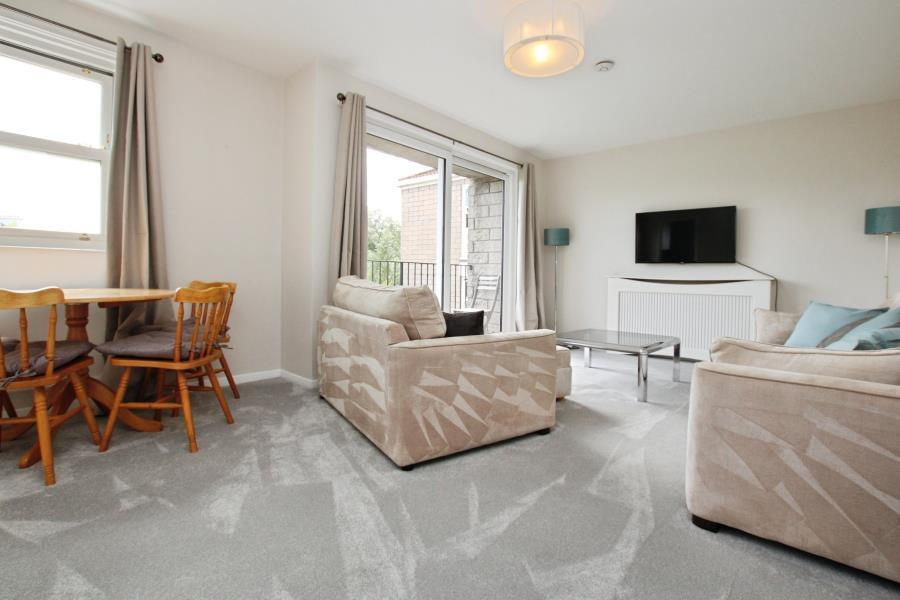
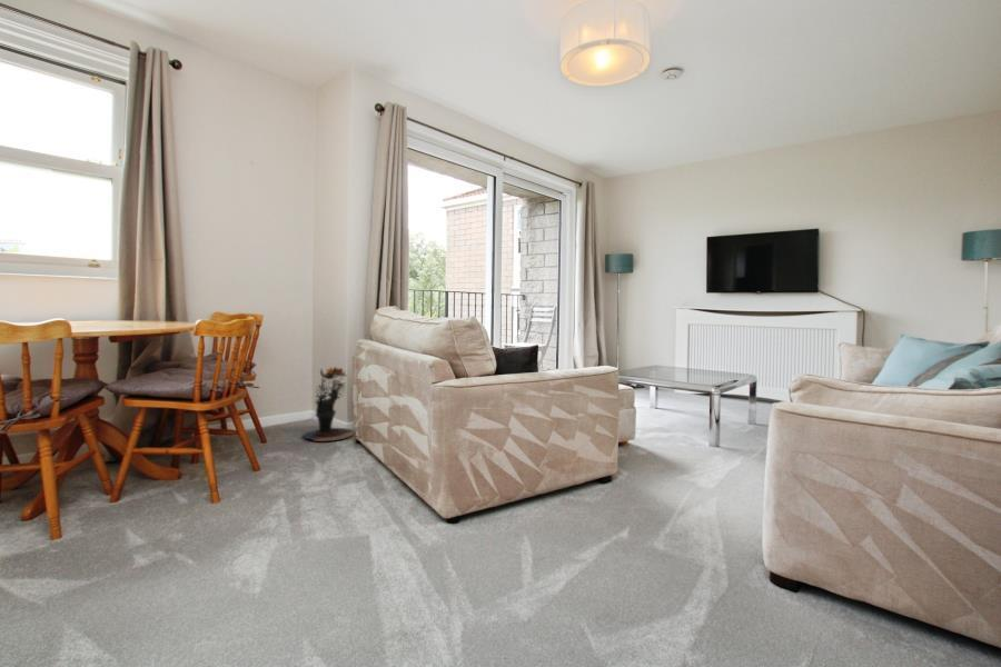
+ potted plant (328, 400)
